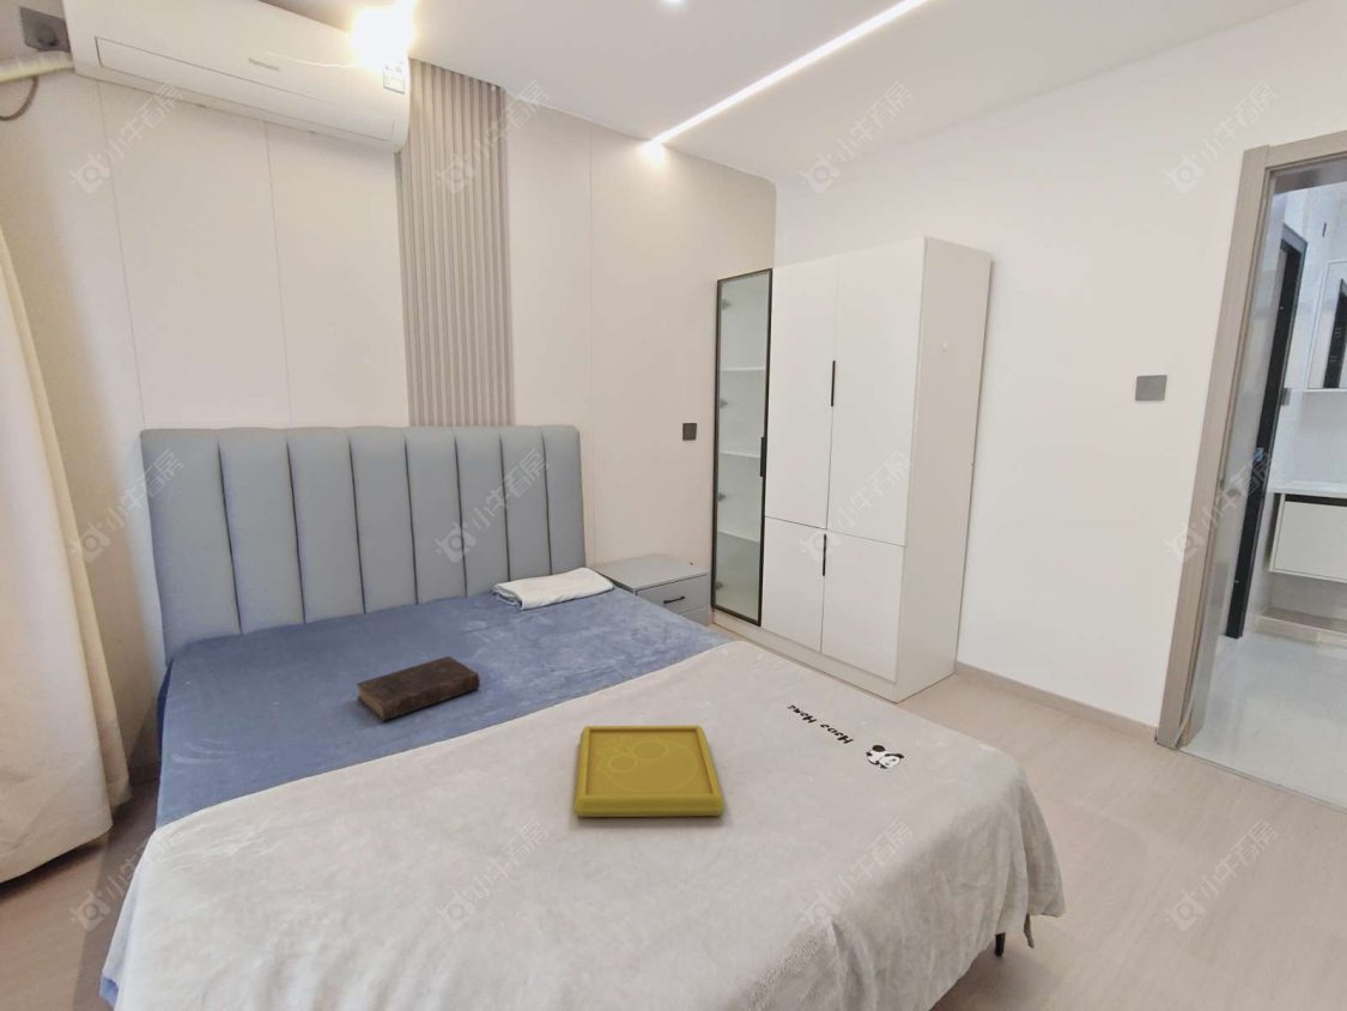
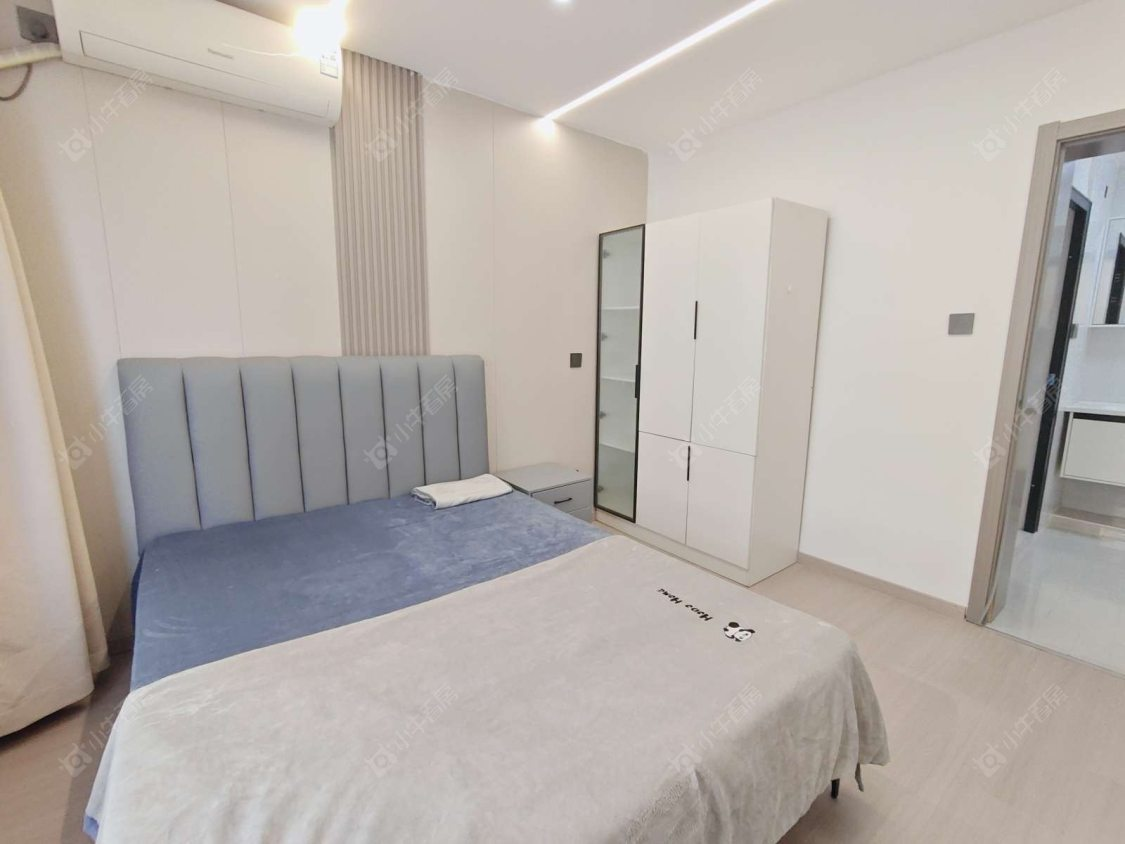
- serving tray (645, 765)
- book (419, 685)
